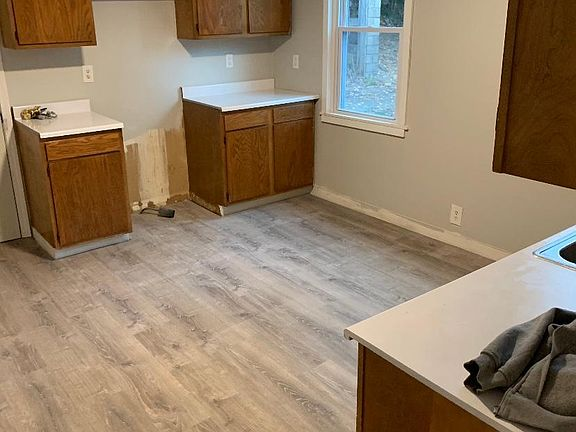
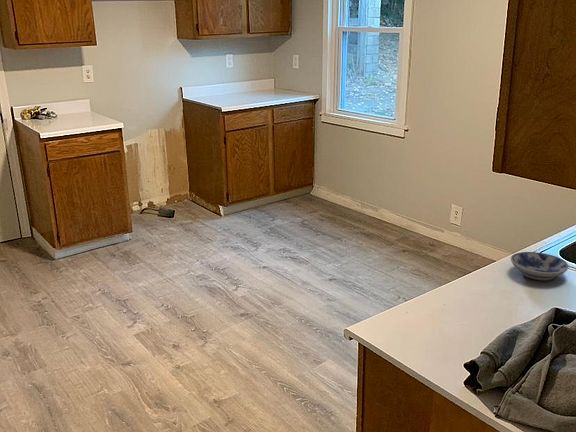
+ bowl (538, 267)
